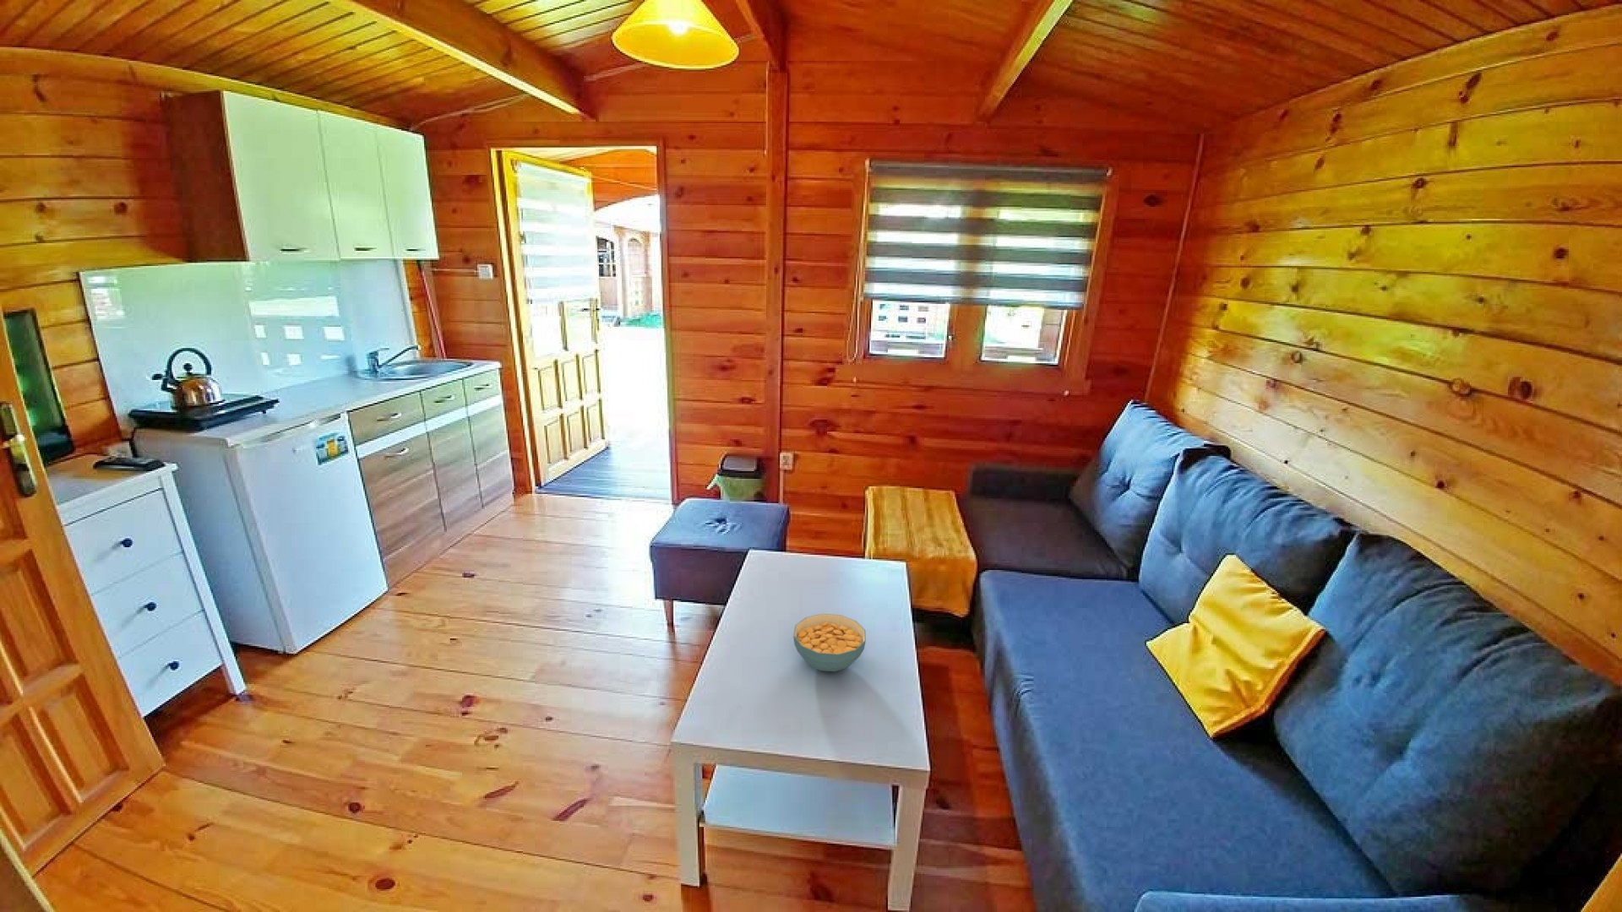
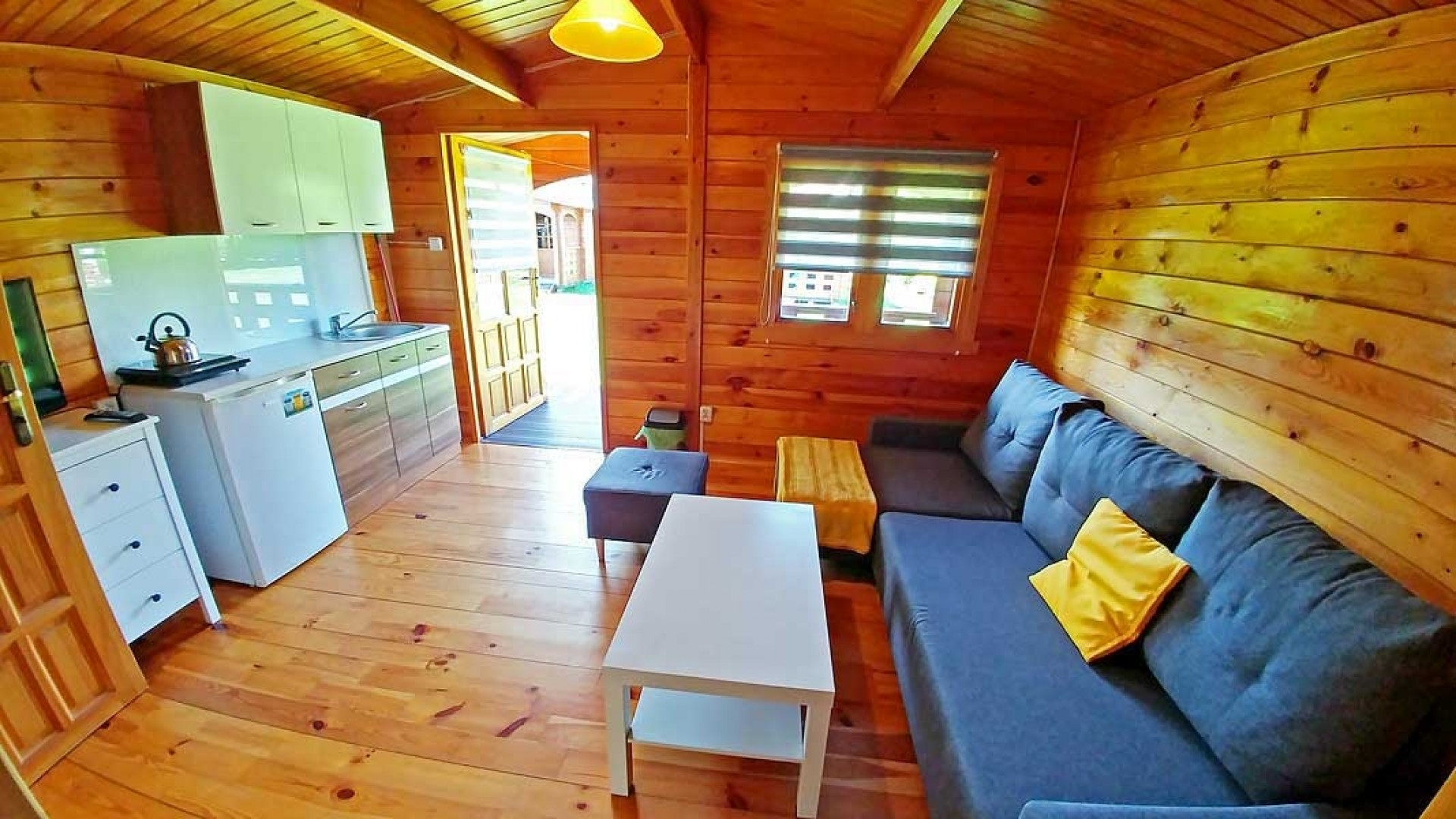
- cereal bowl (829, 648)
